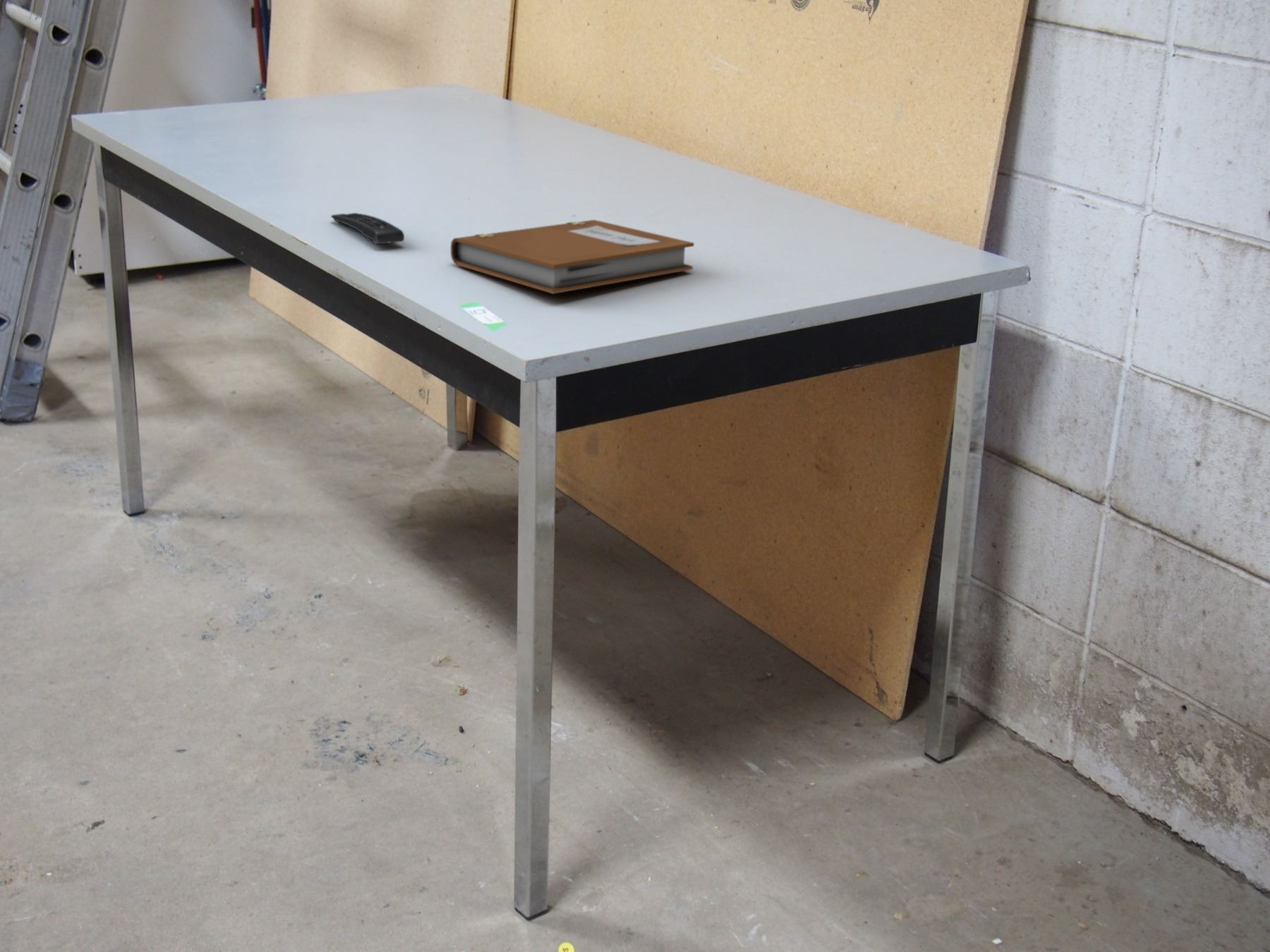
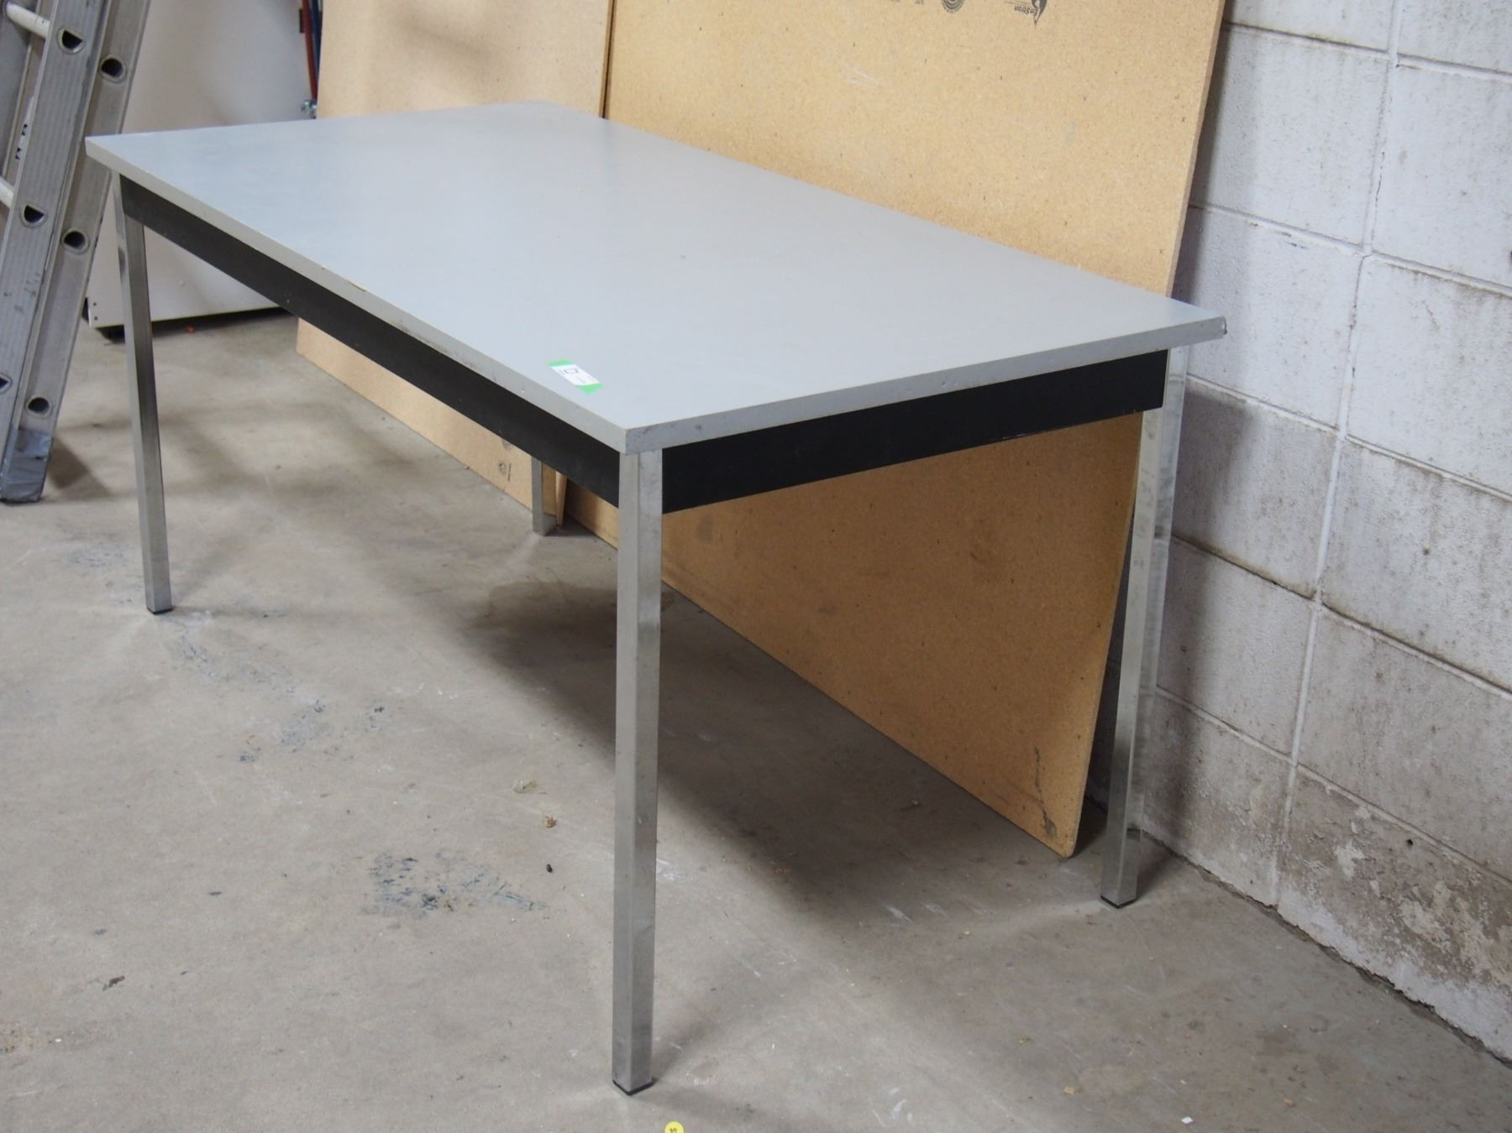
- notebook (576, 252)
- remote control (364, 225)
